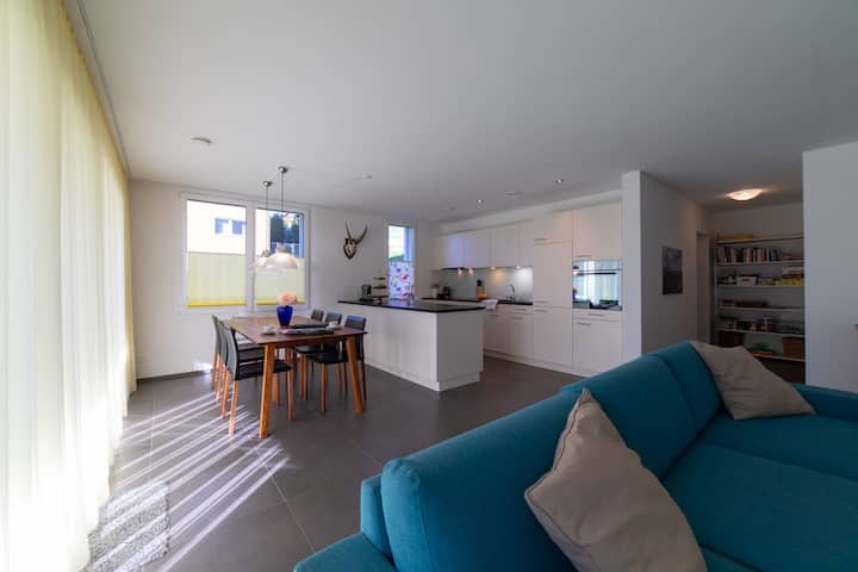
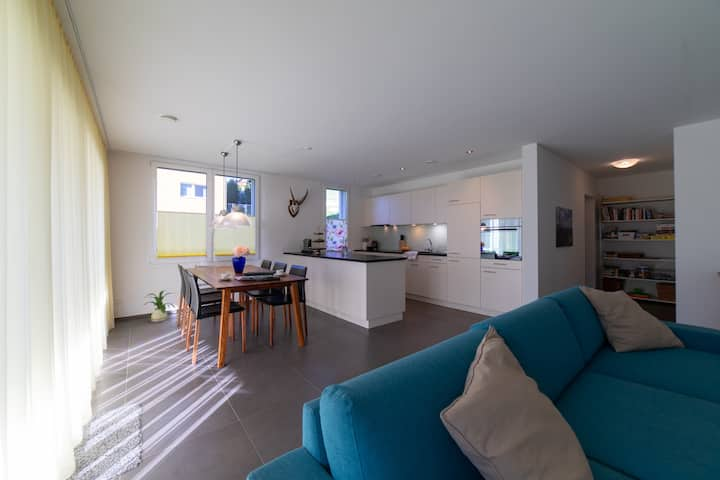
+ house plant (160, 304)
